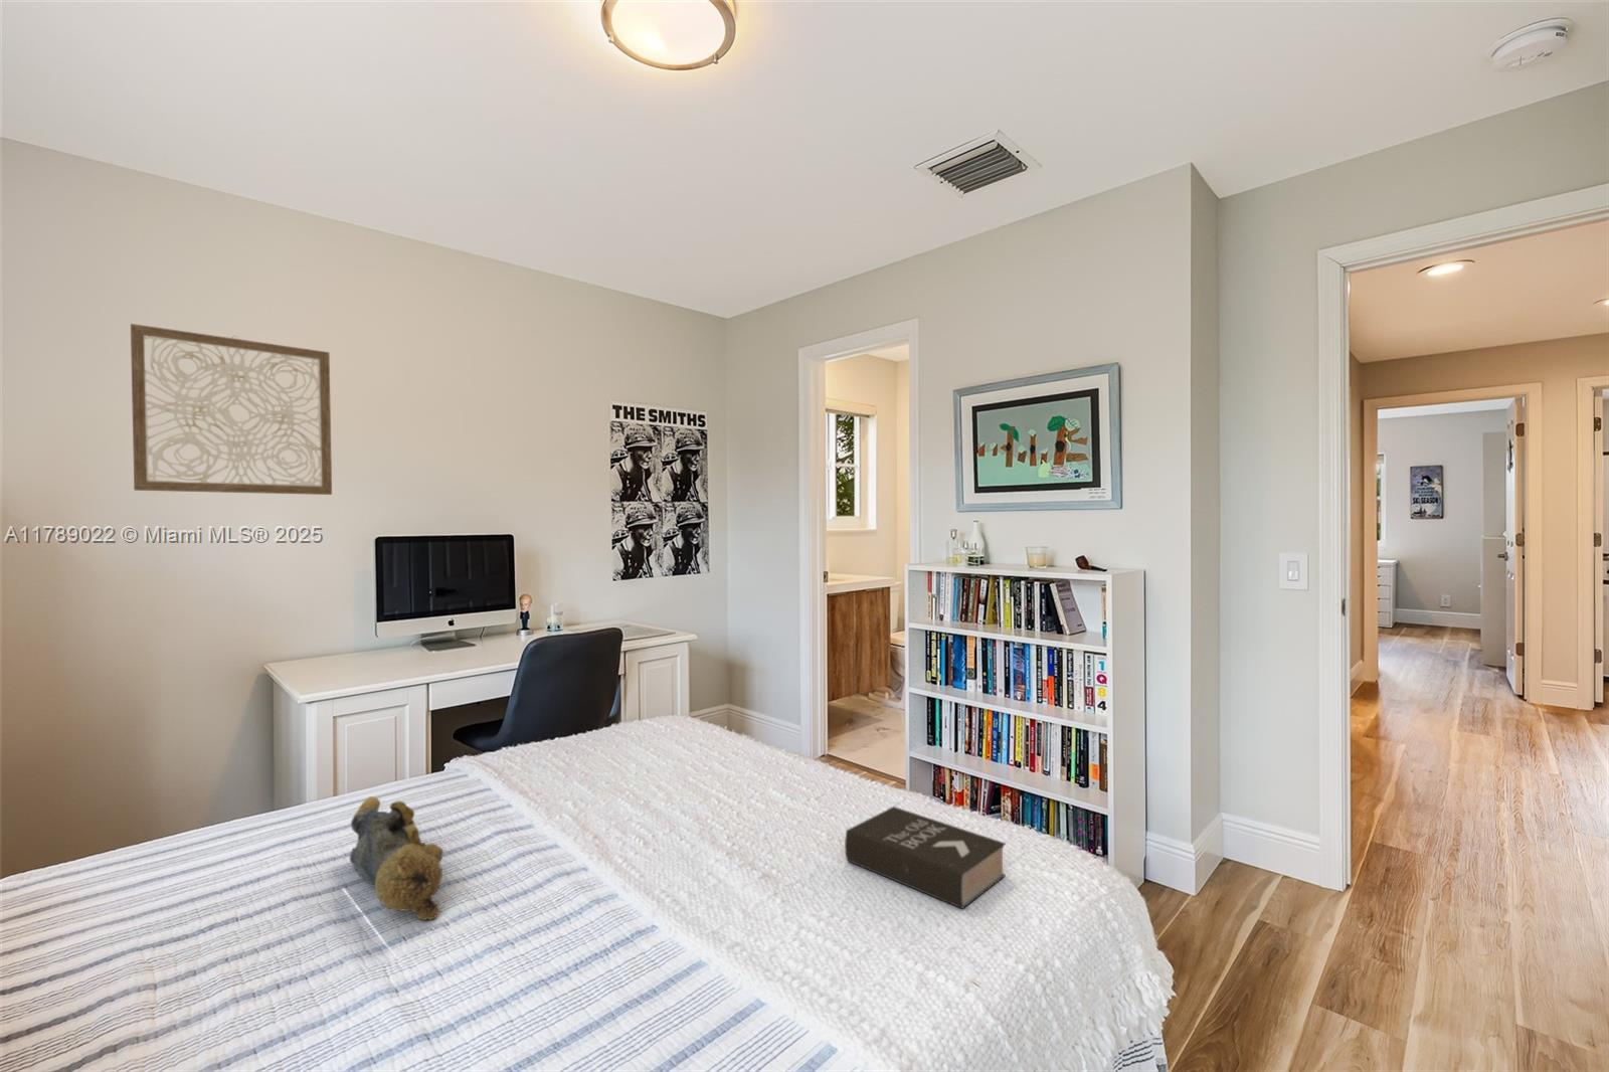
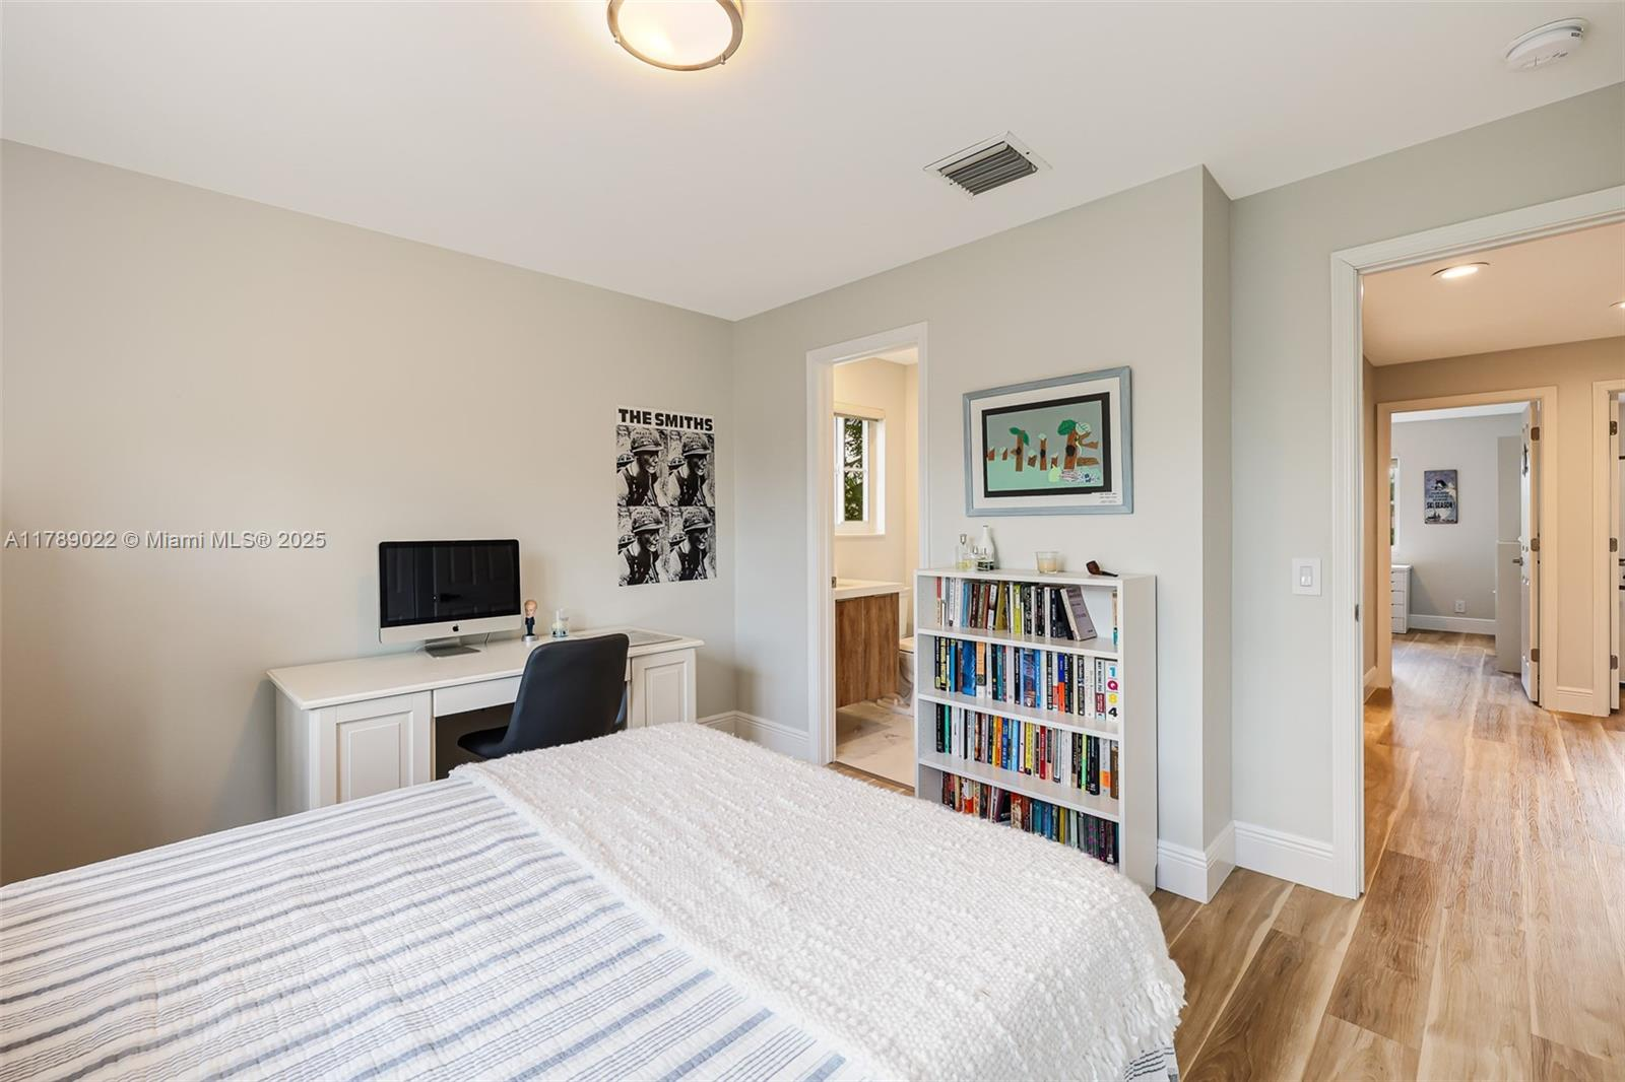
- wall art (232, 418)
- teddy bear (395, 846)
- book (924, 852)
